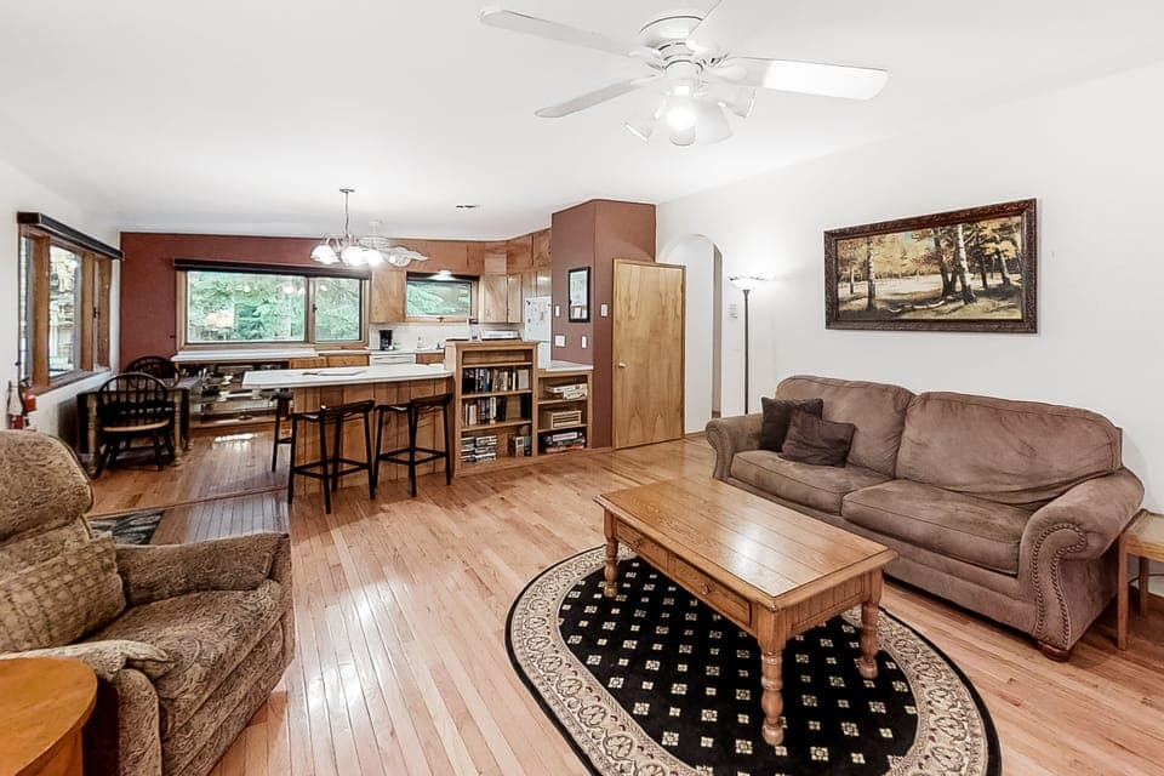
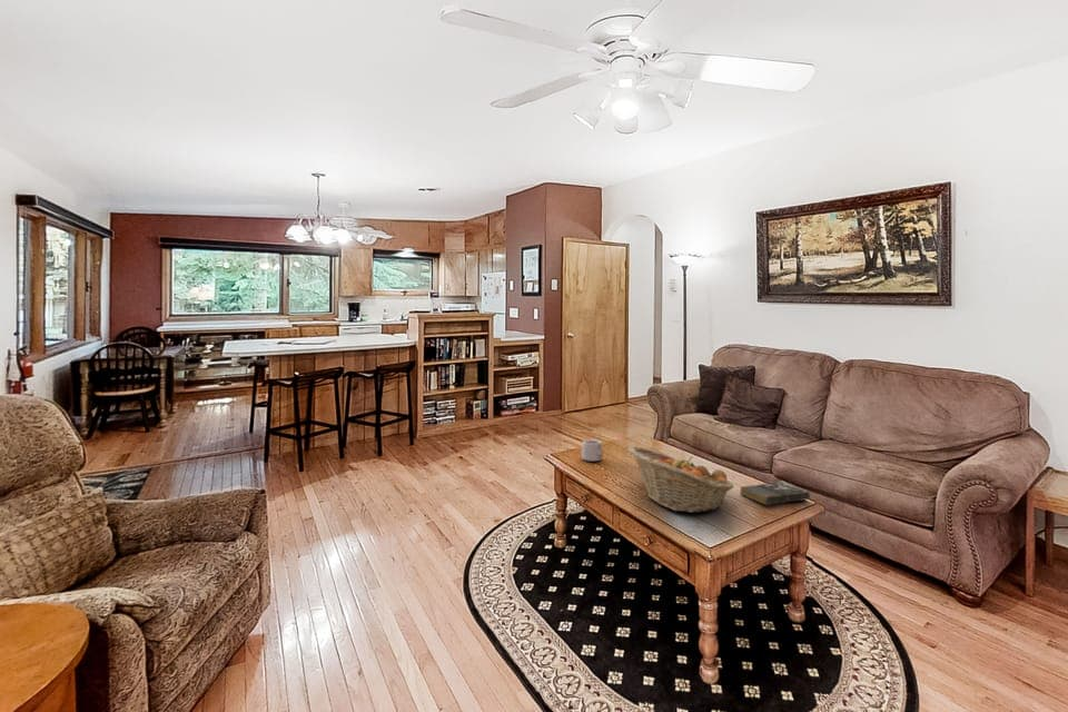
+ fruit basket (678, 475)
+ book (774, 492)
+ mug (594, 449)
